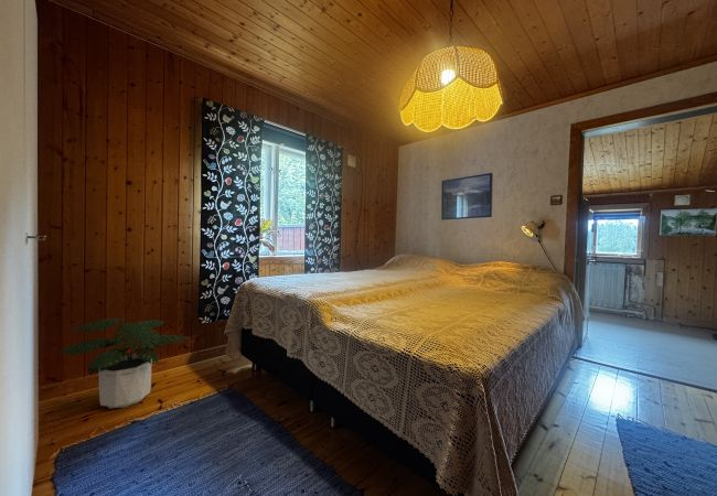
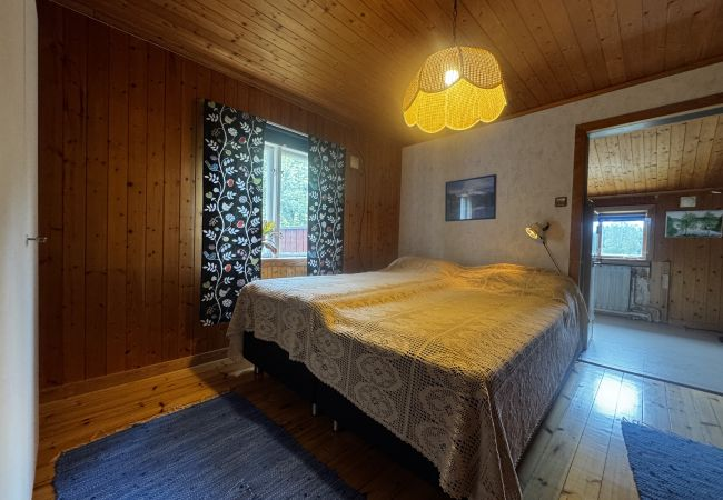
- potted plant (129, 359)
